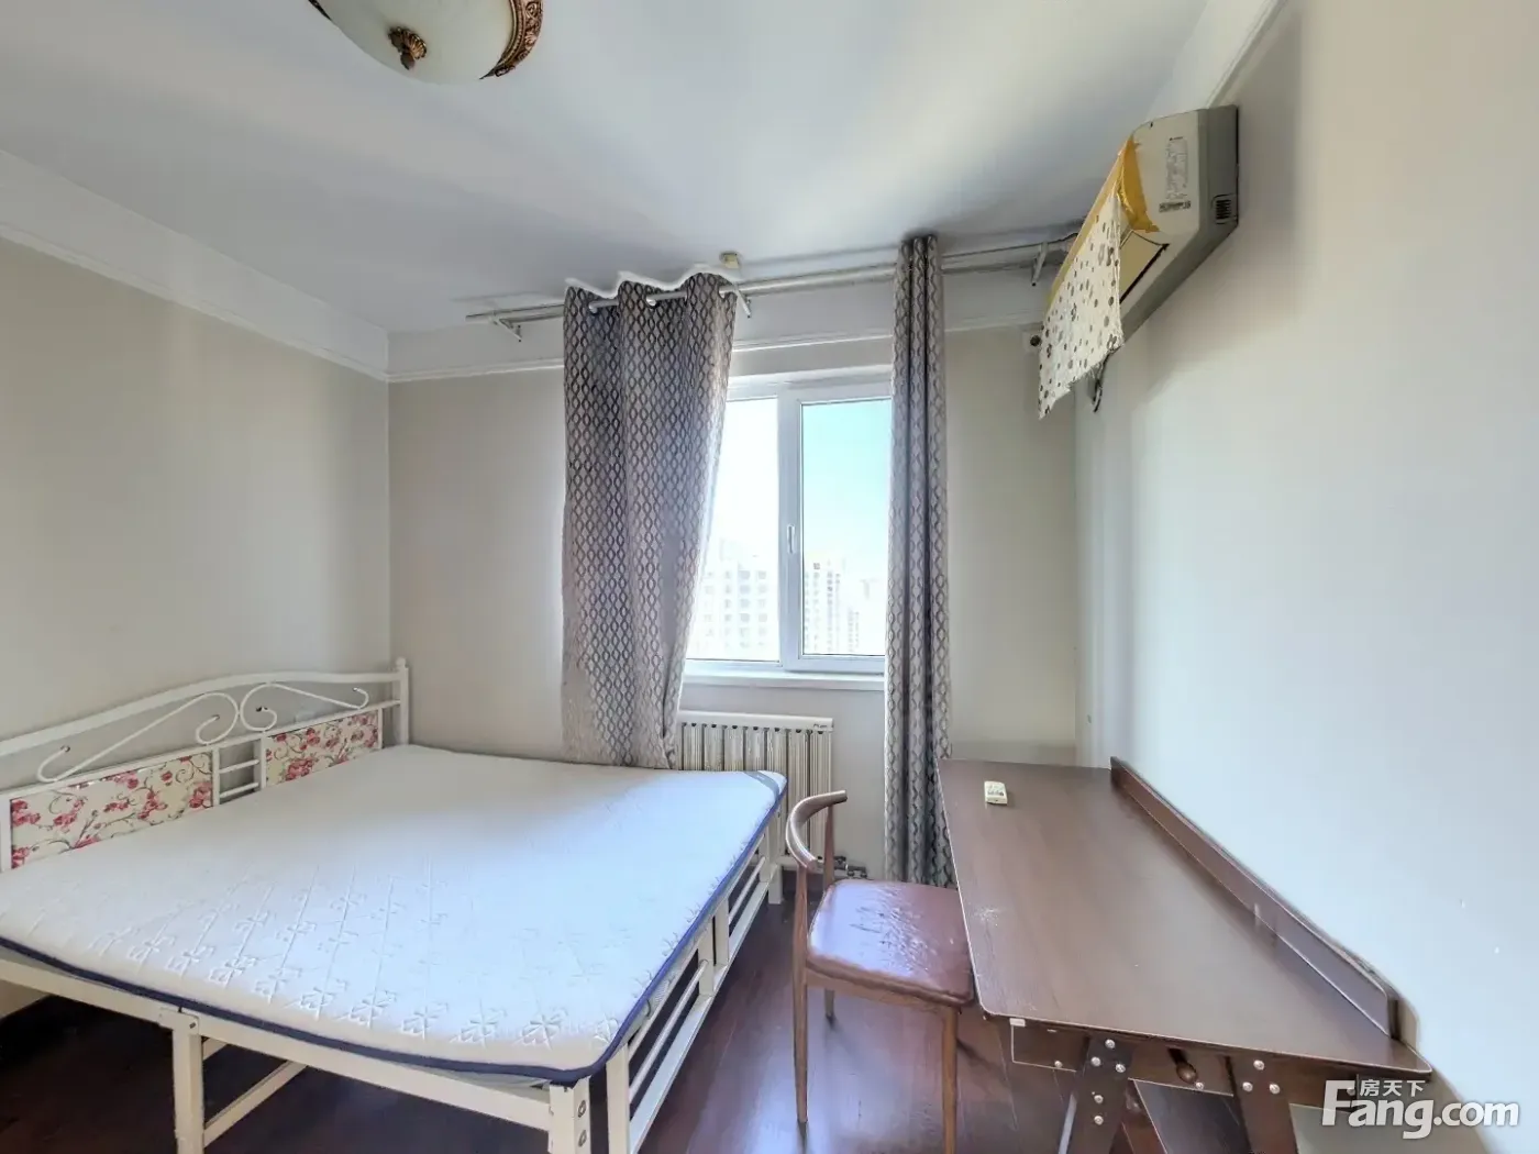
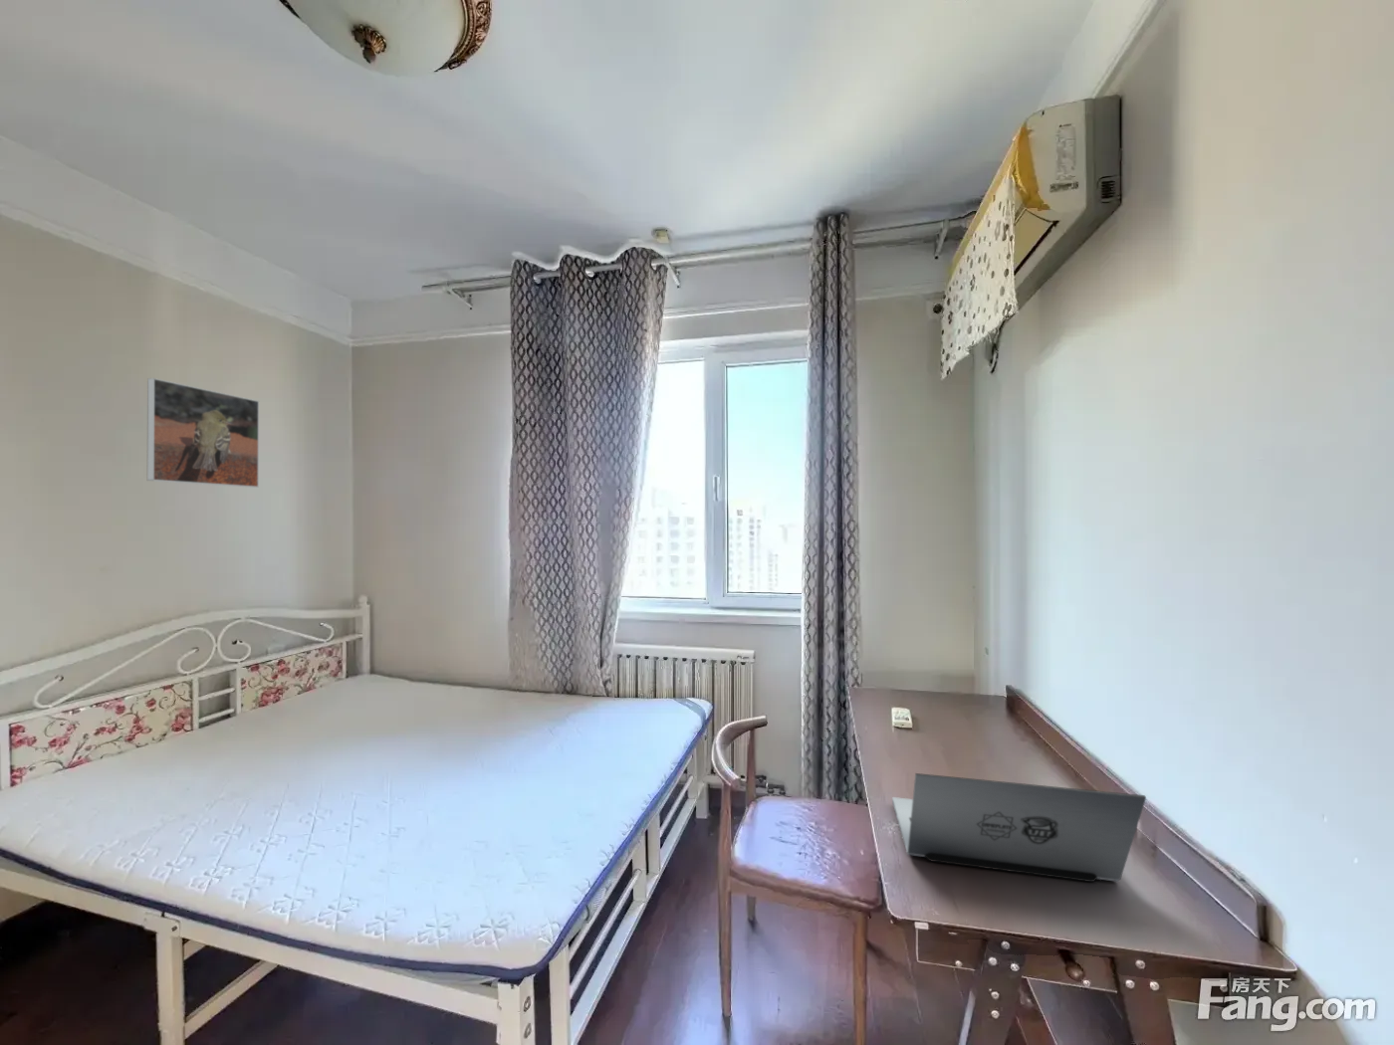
+ laptop (998, 801)
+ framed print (207, 437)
